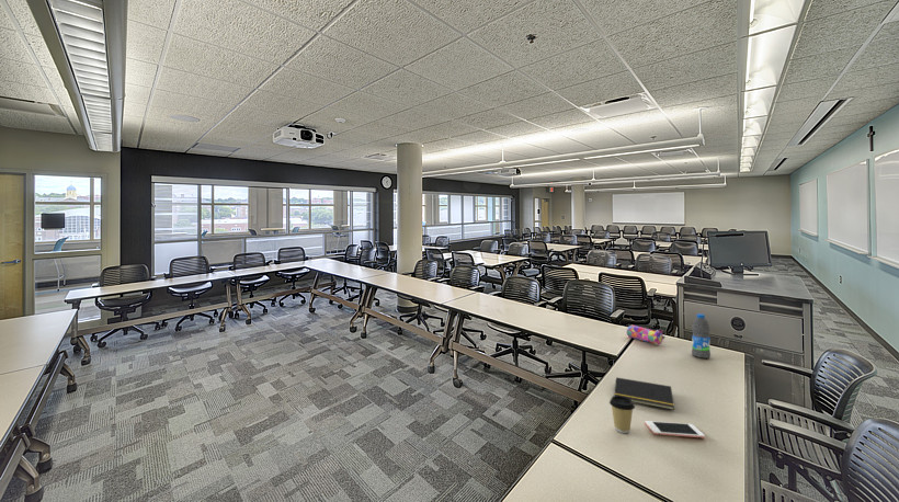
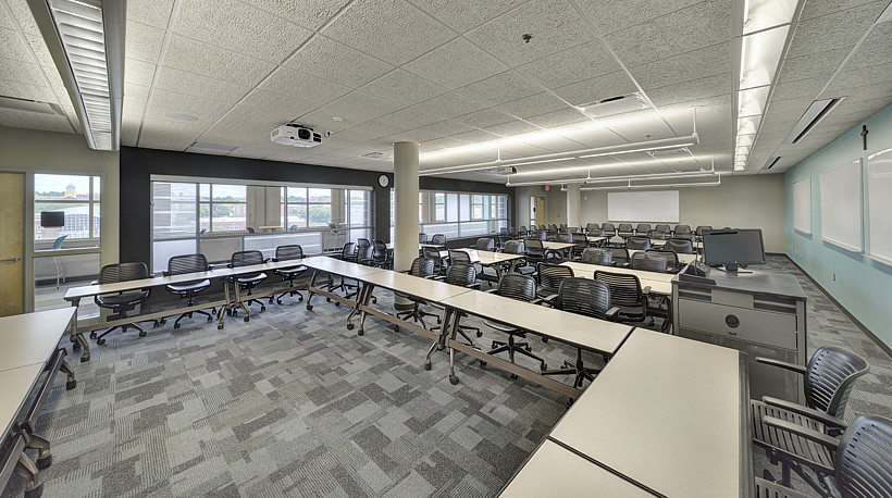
- coffee cup (622, 414)
- pencil case (645, 334)
- cell phone (673, 429)
- notepad (642, 392)
- water bottle (701, 335)
